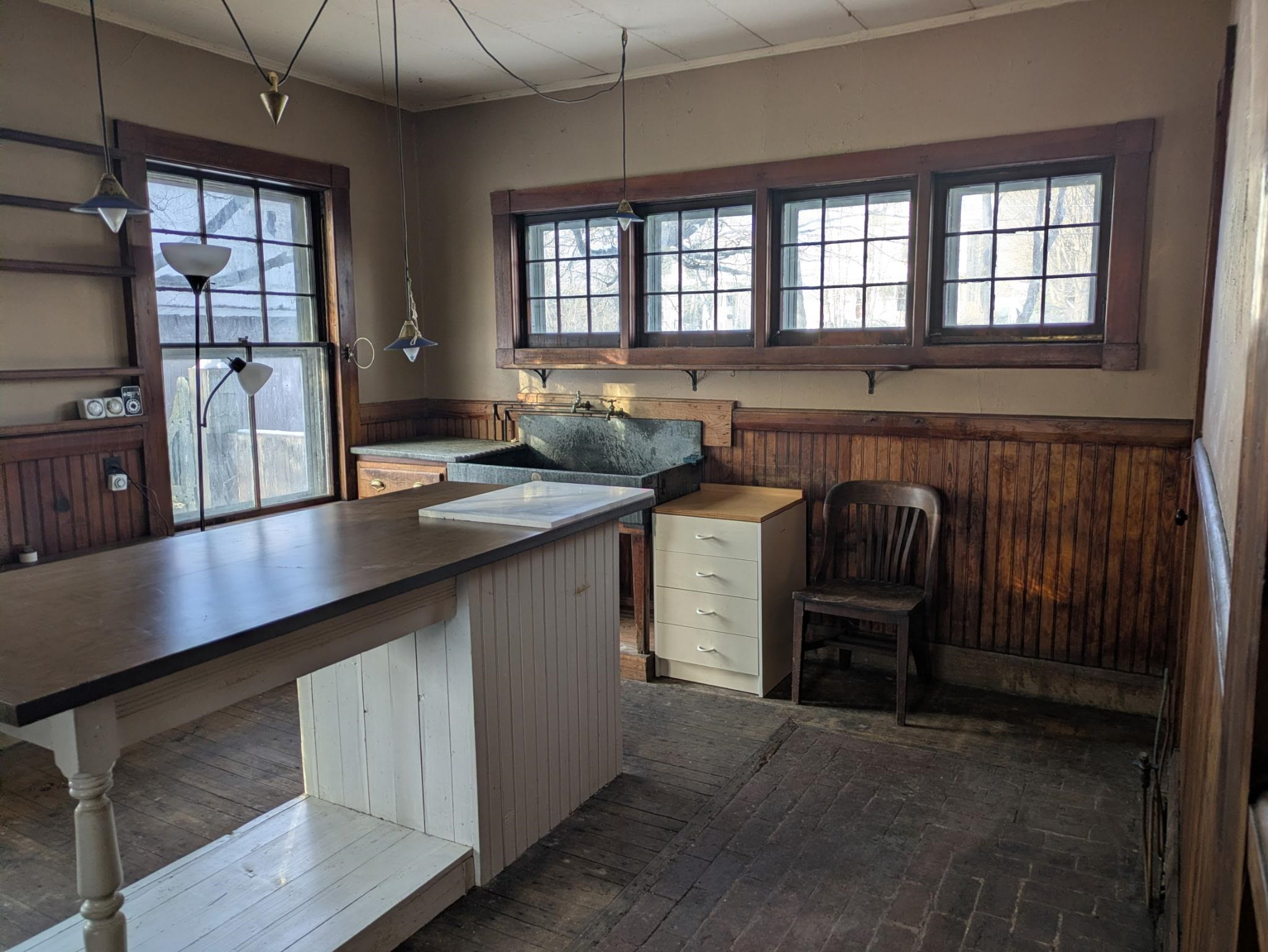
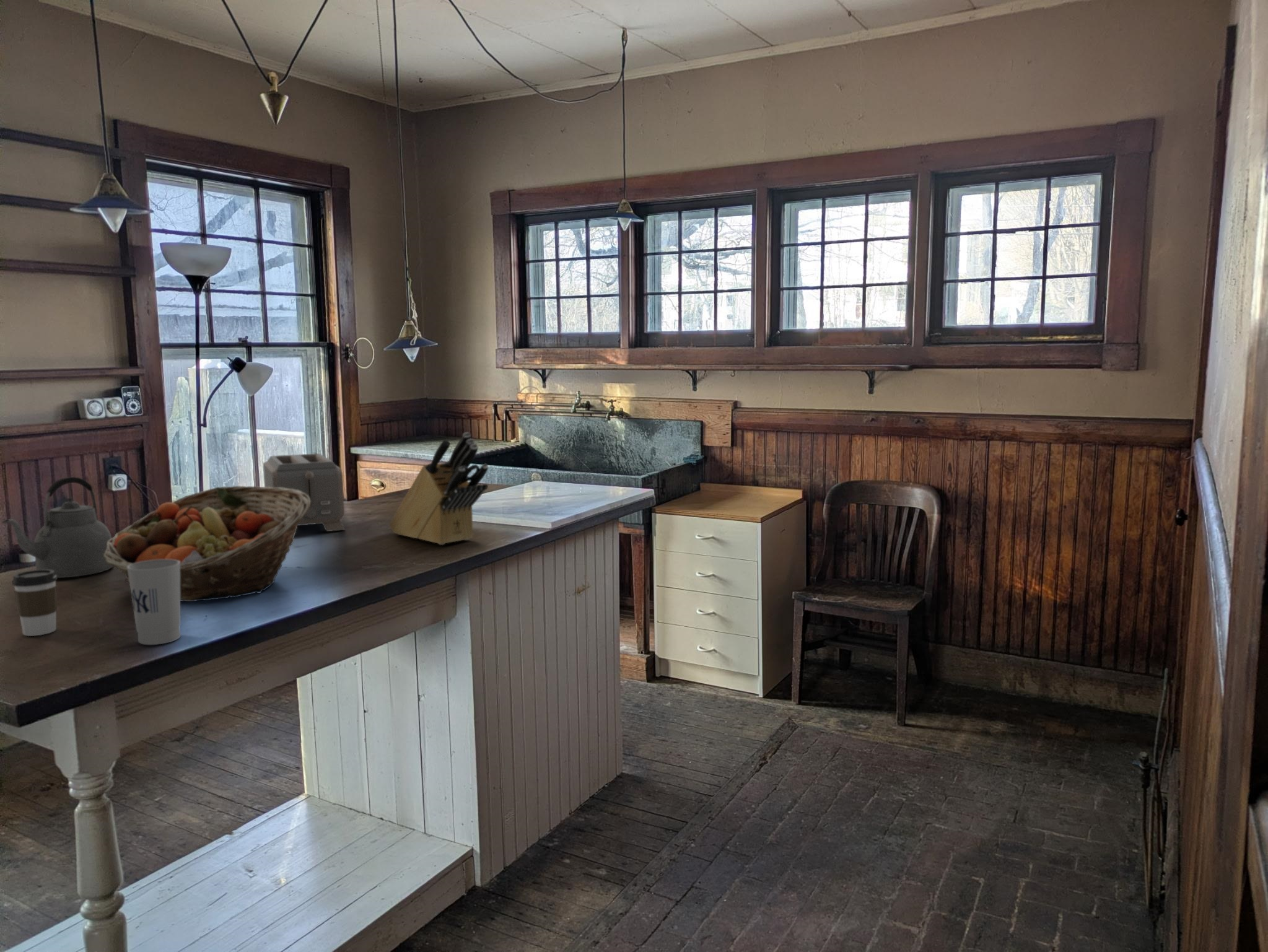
+ kettle (56, 527)
+ knife block (438, 485)
+ fruit basket (211, 540)
+ cup (157, 602)
+ toaster (303, 492)
+ coffee cup (37, 603)
